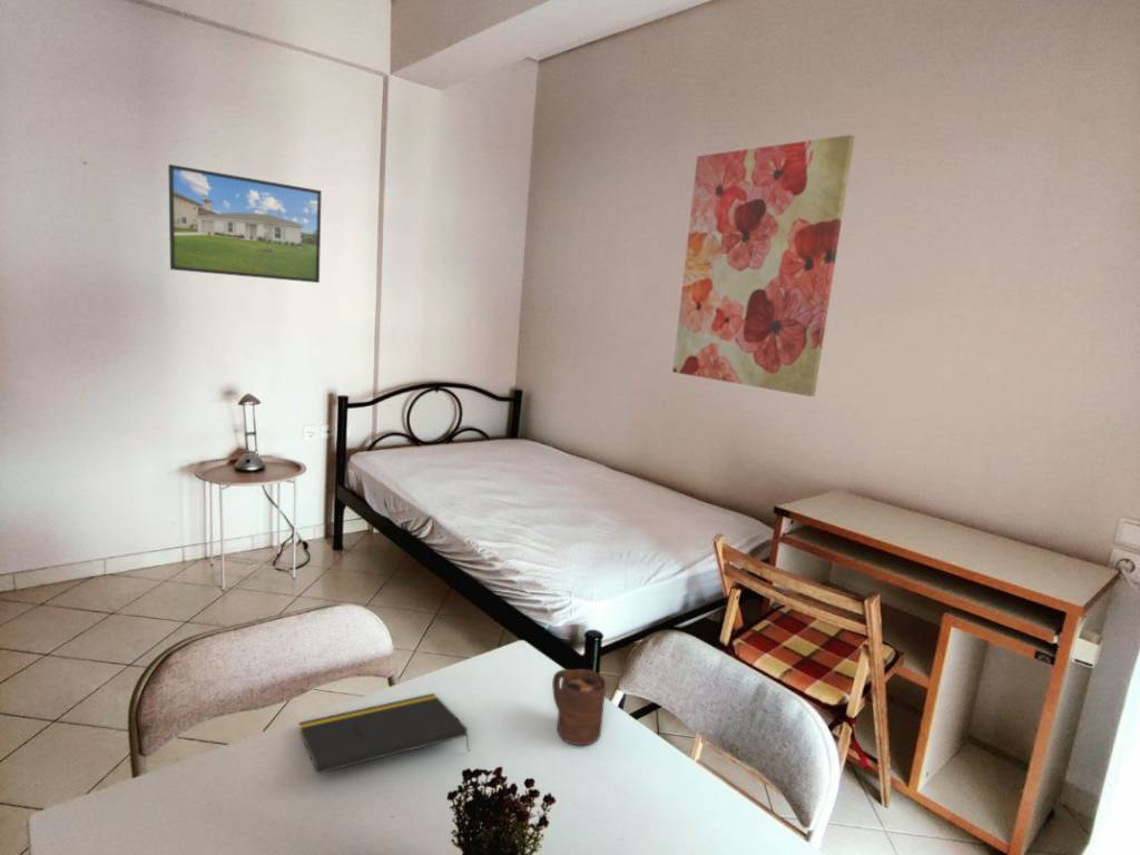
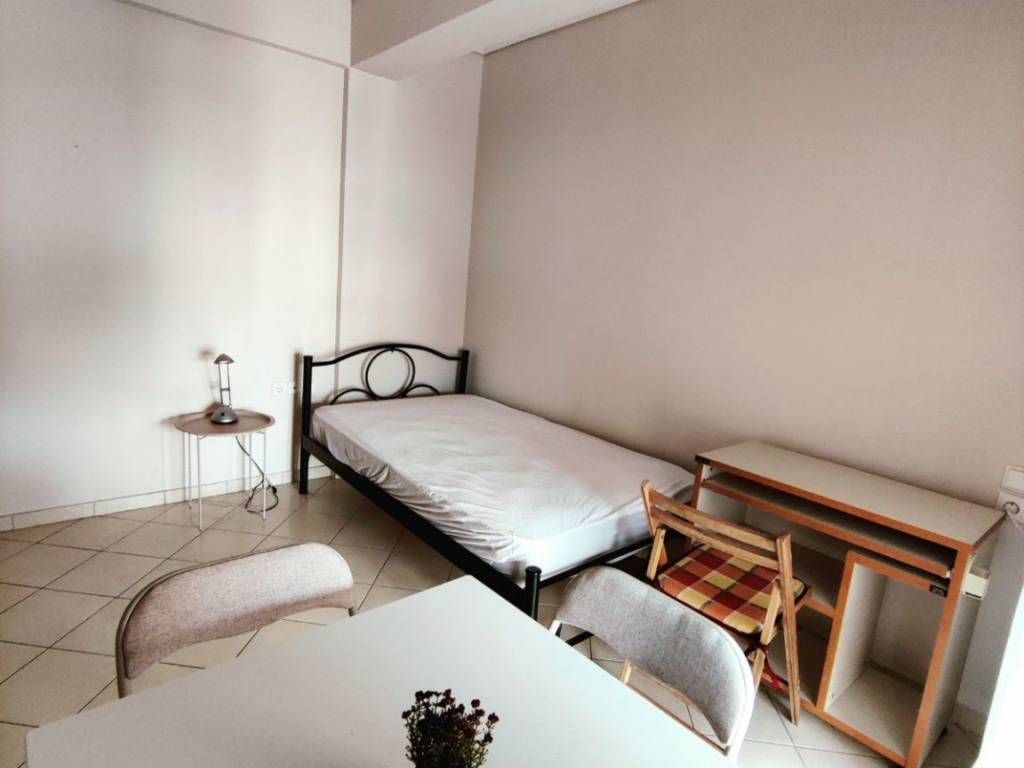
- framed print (249, 227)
- notepad (382, 729)
- cup (574, 704)
- wall art (751, 268)
